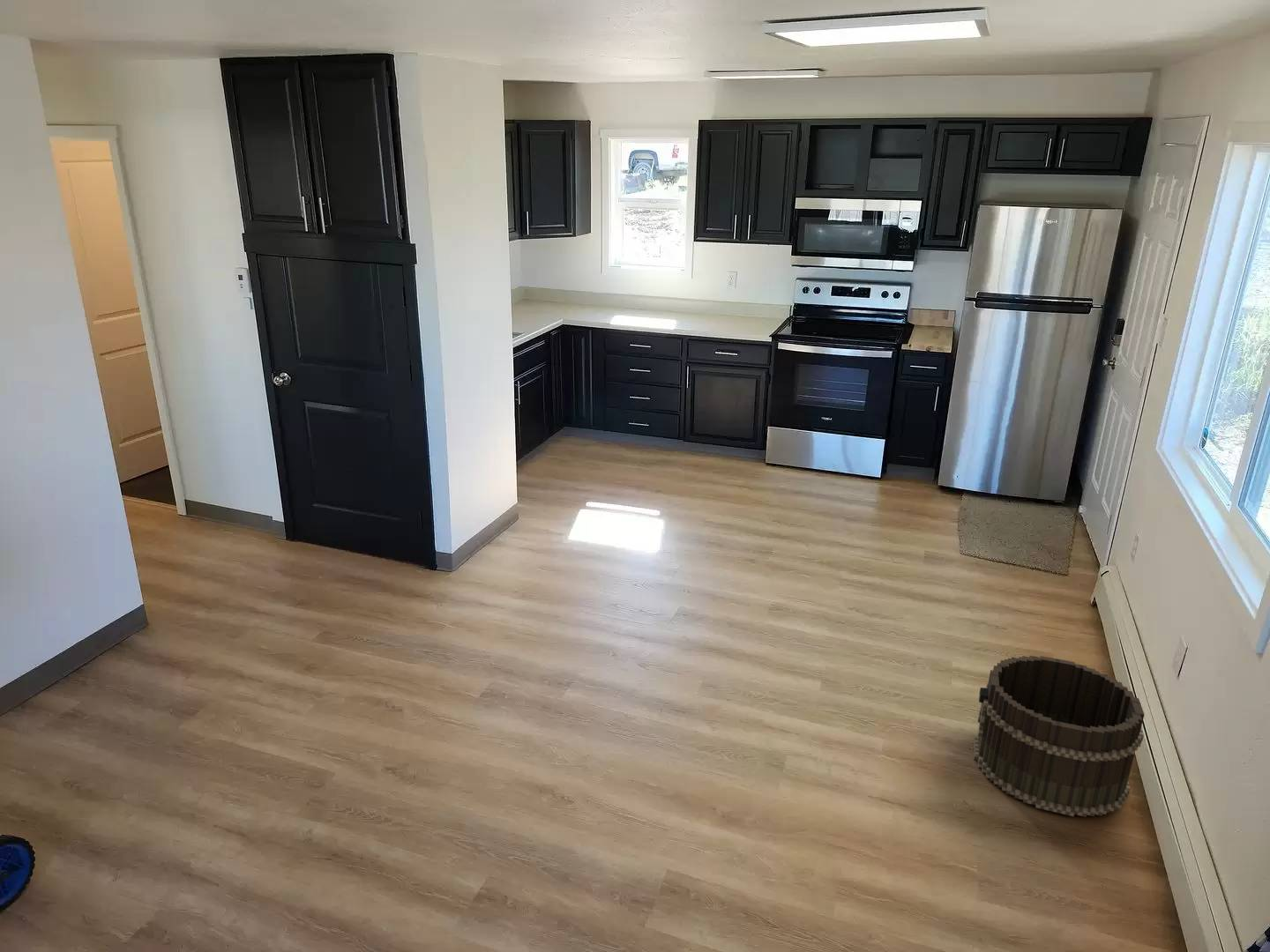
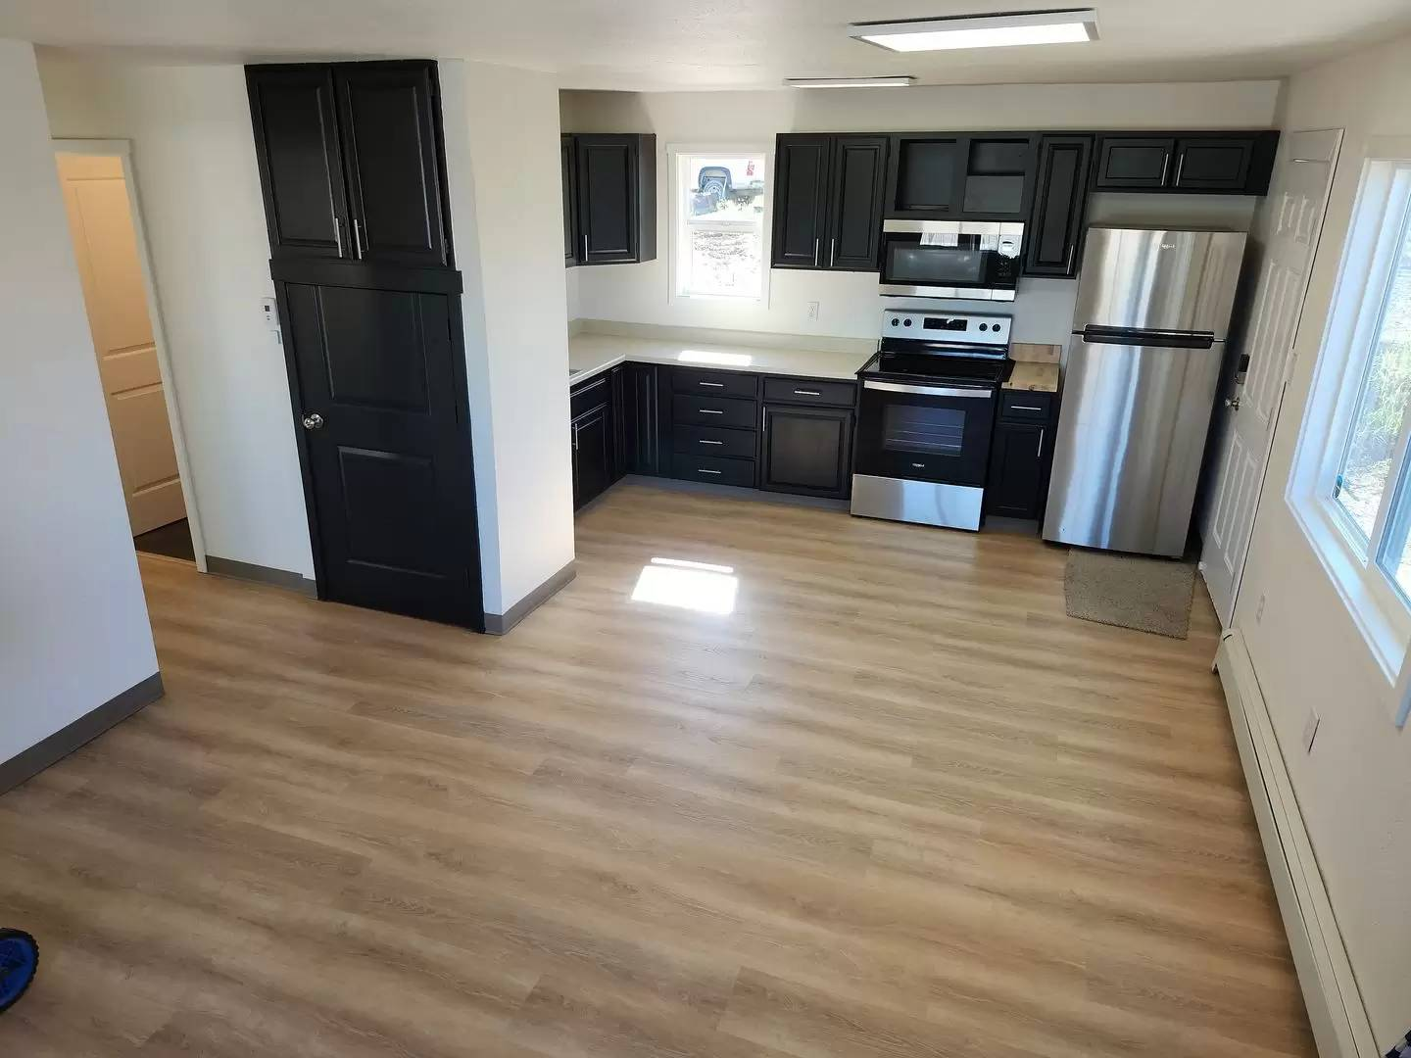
- bucket (1054, 730)
